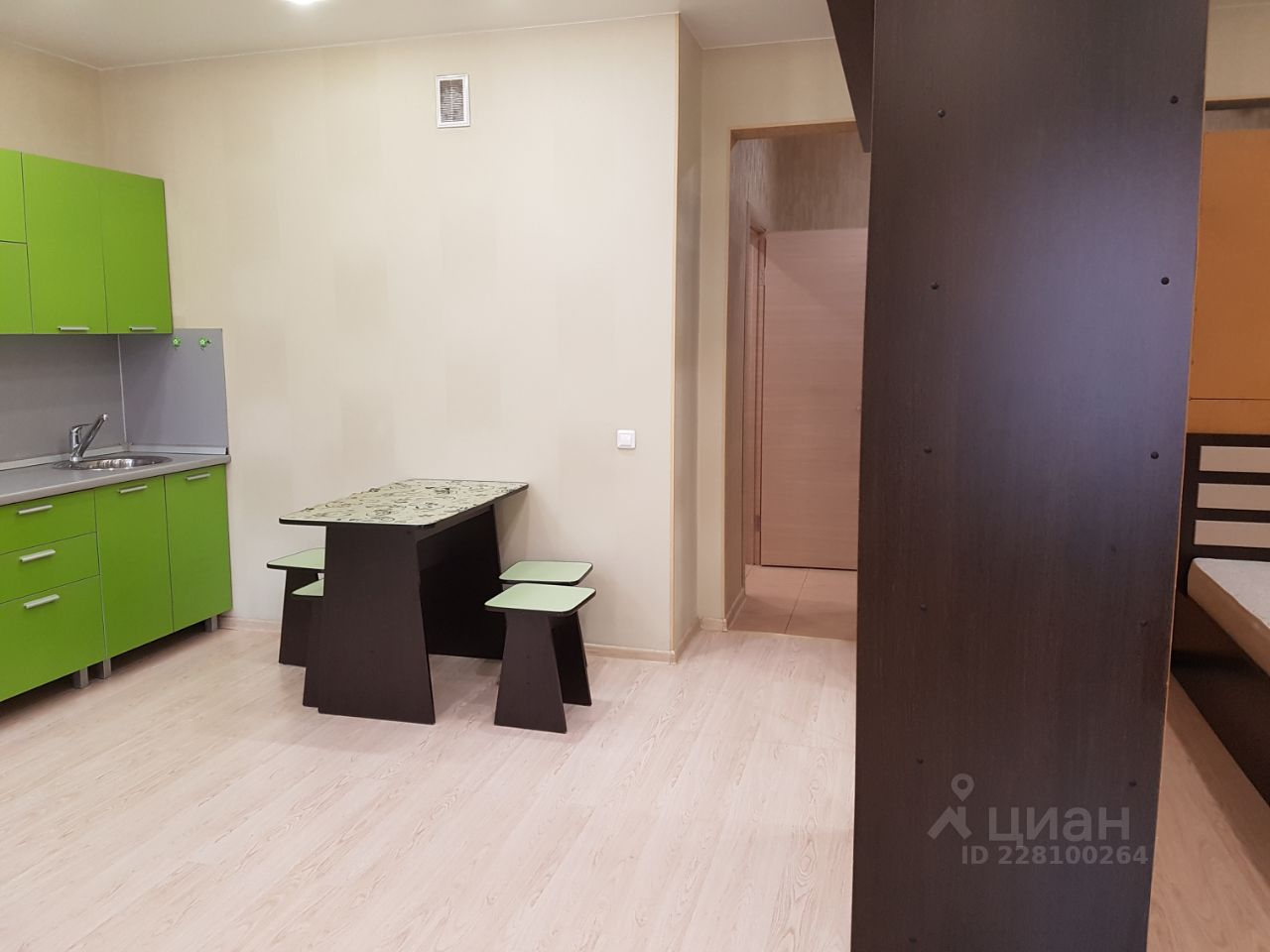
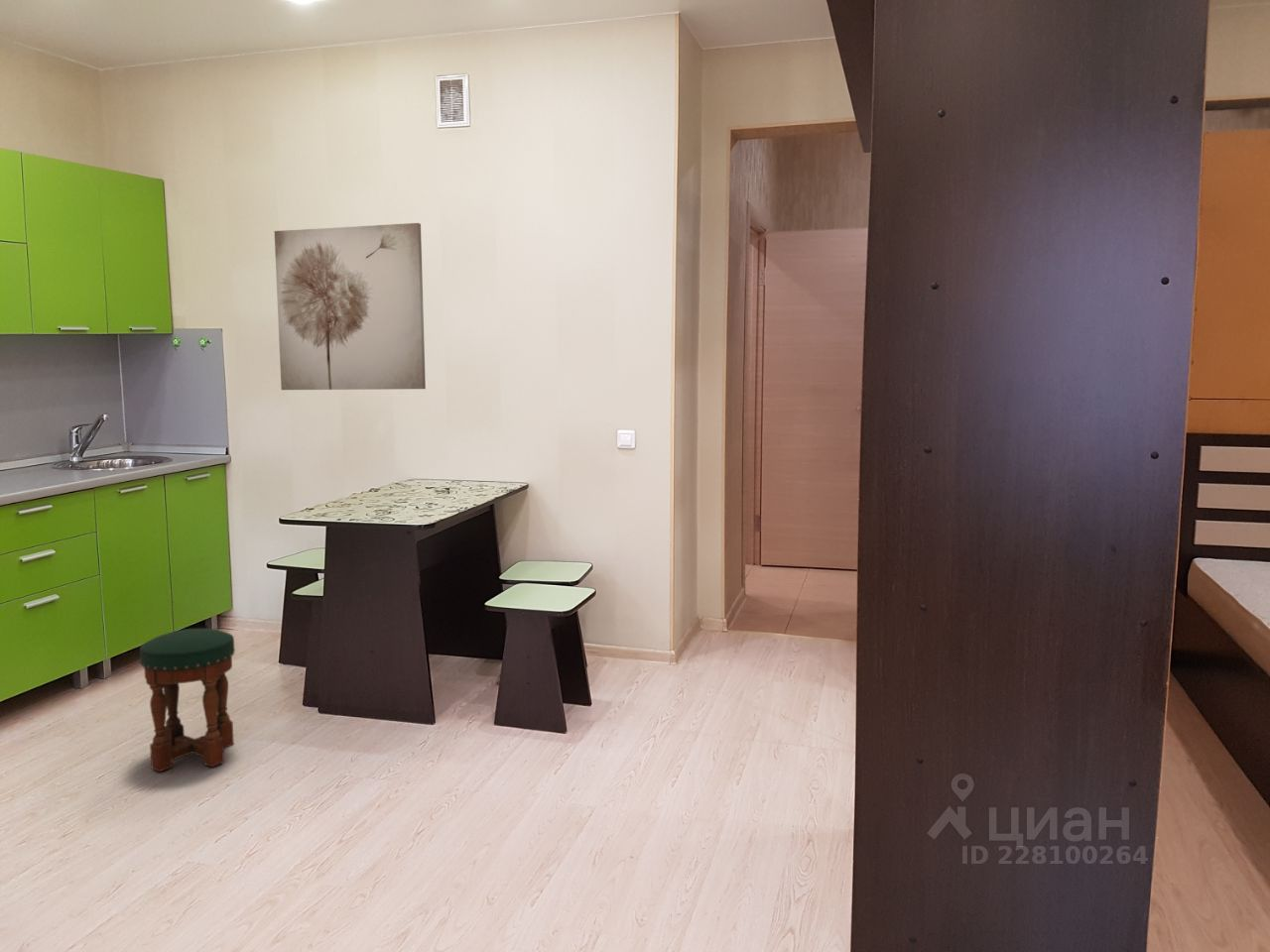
+ wall art (348, 308)
+ stool (179, 690)
